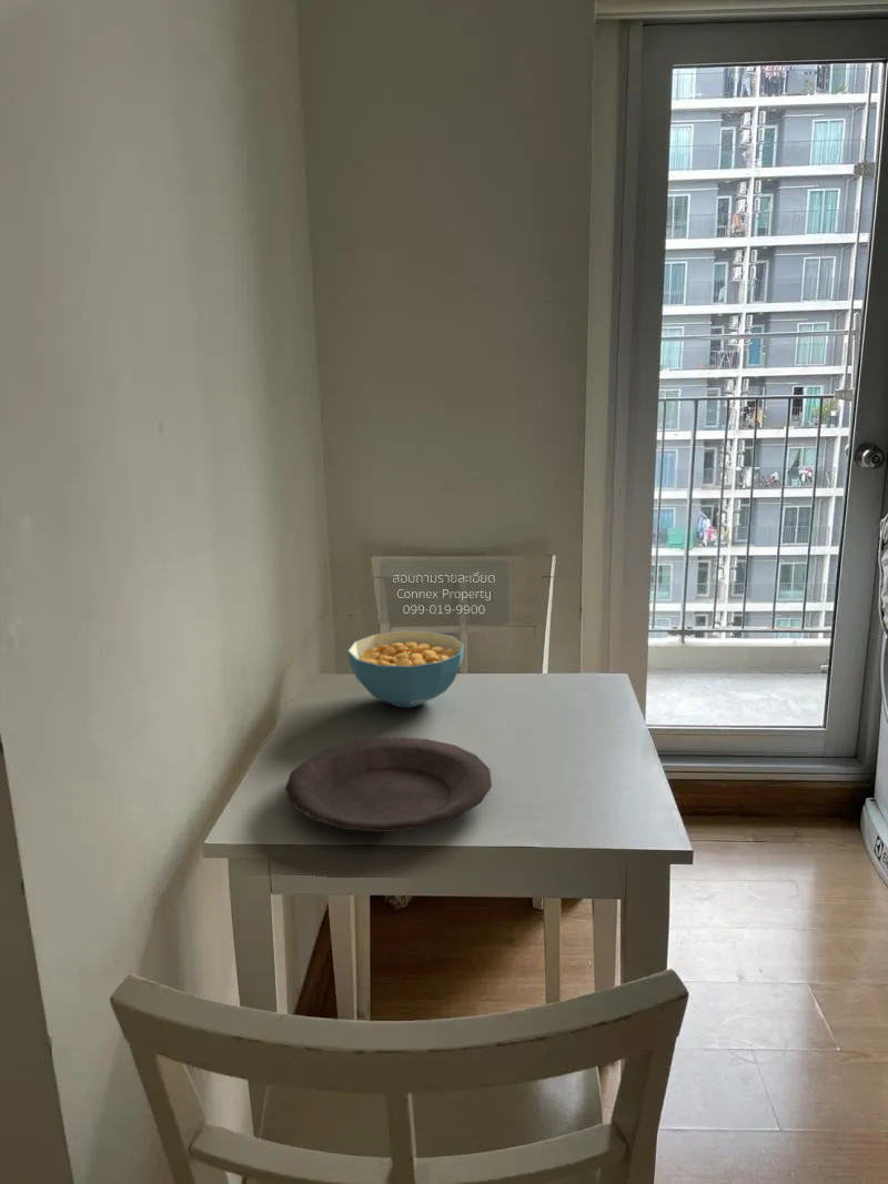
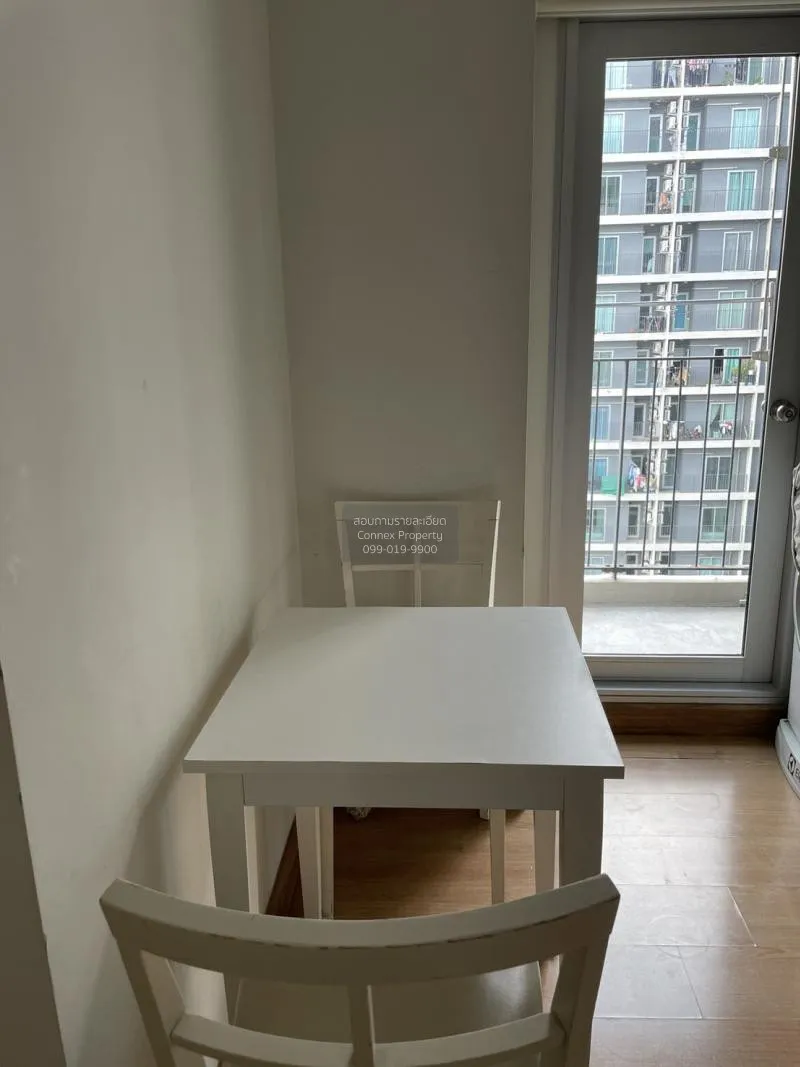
- cereal bowl (406, 674)
- plate (390, 787)
